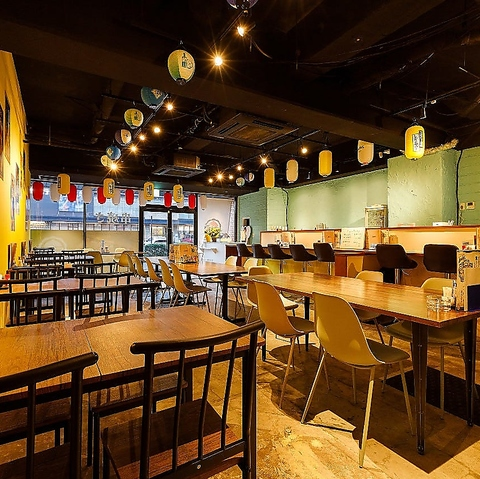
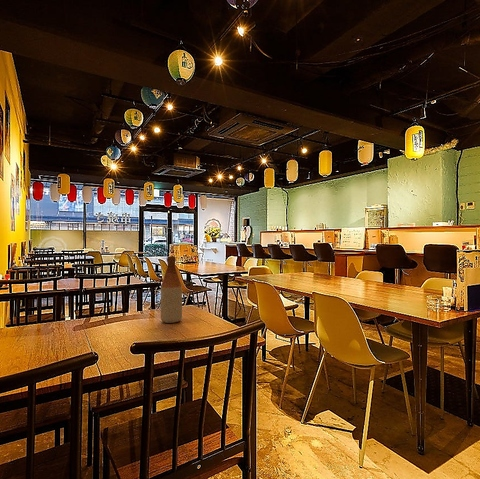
+ beer bottle (171, 288)
